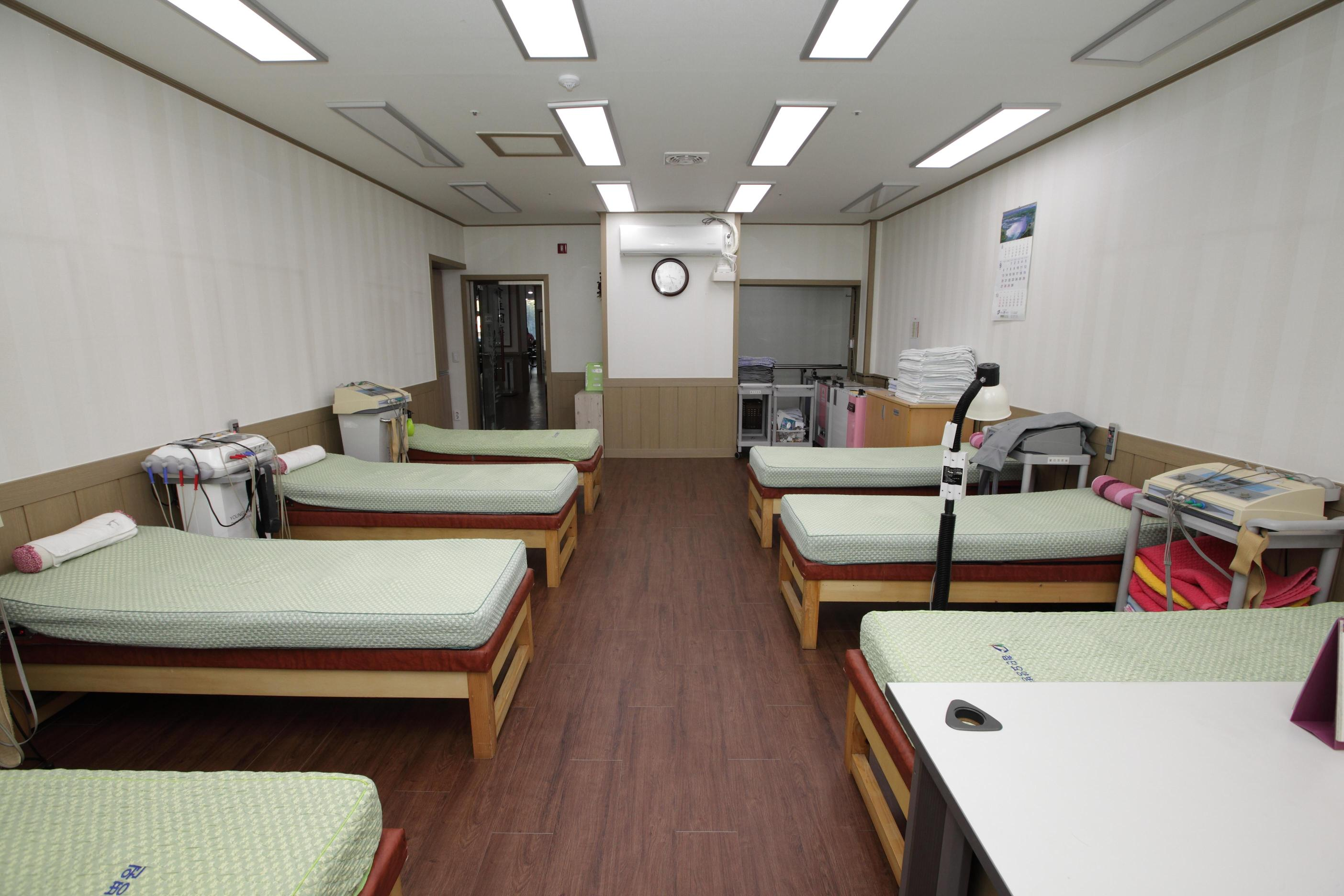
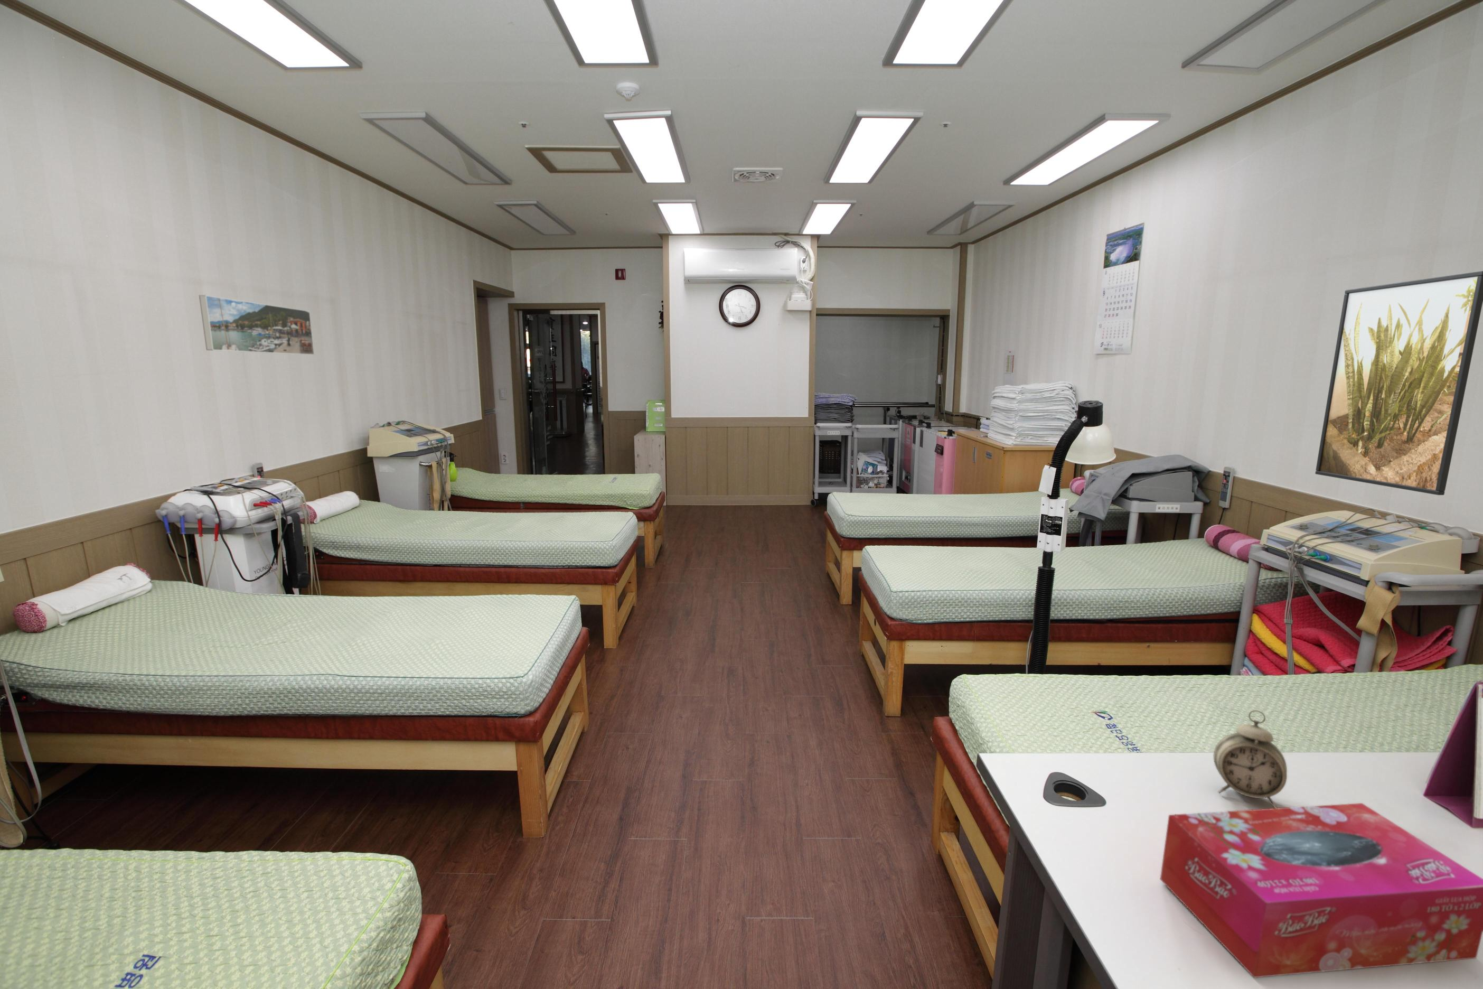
+ alarm clock (1252, 754)
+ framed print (1391, 385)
+ tissue box (1313, 882)
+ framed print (263, 328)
